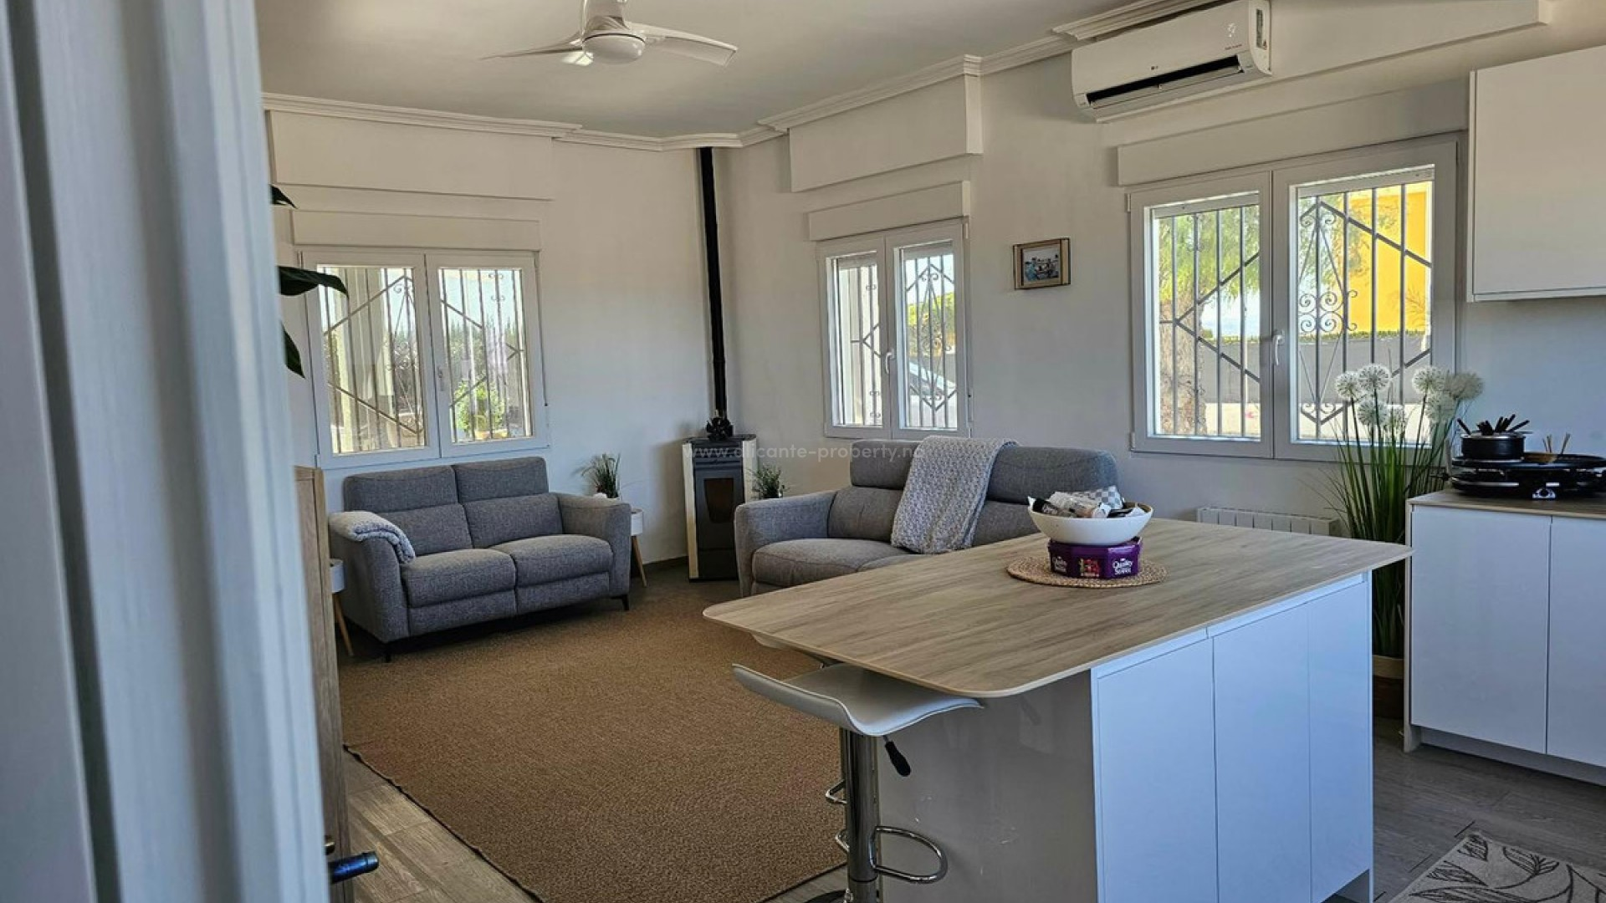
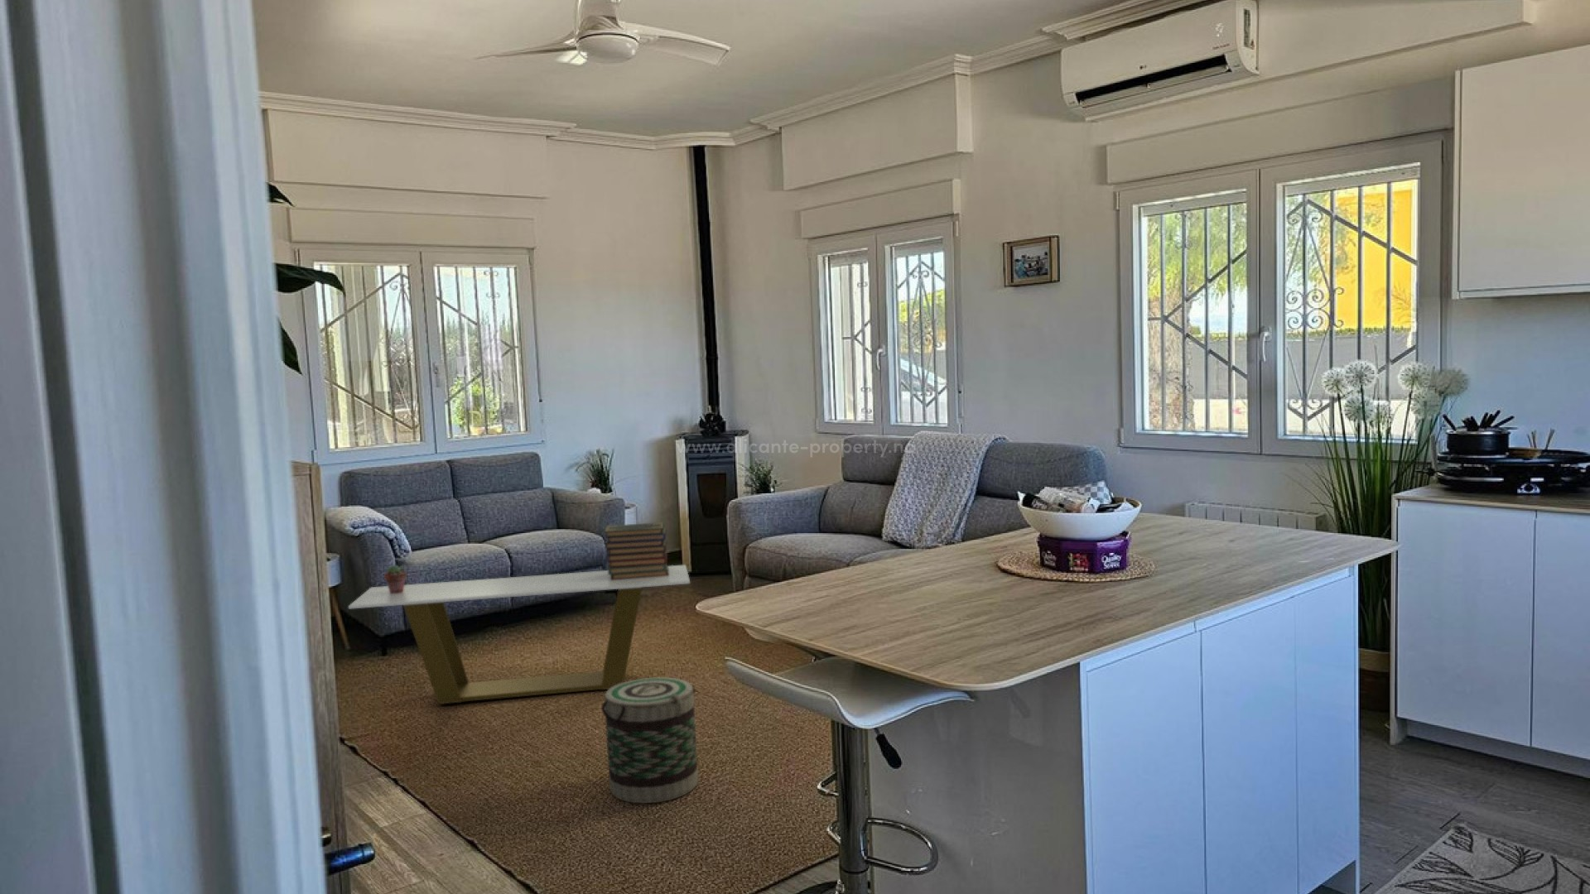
+ basket (653, 736)
+ potted succulent (395, 577)
+ coffee table (531, 677)
+ book stack (636, 550)
